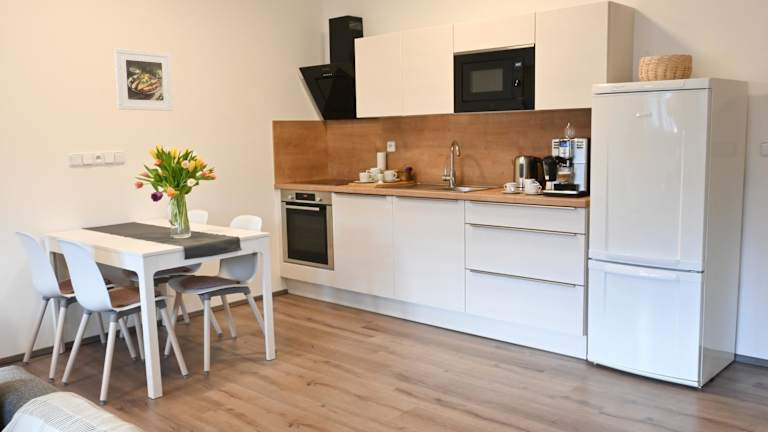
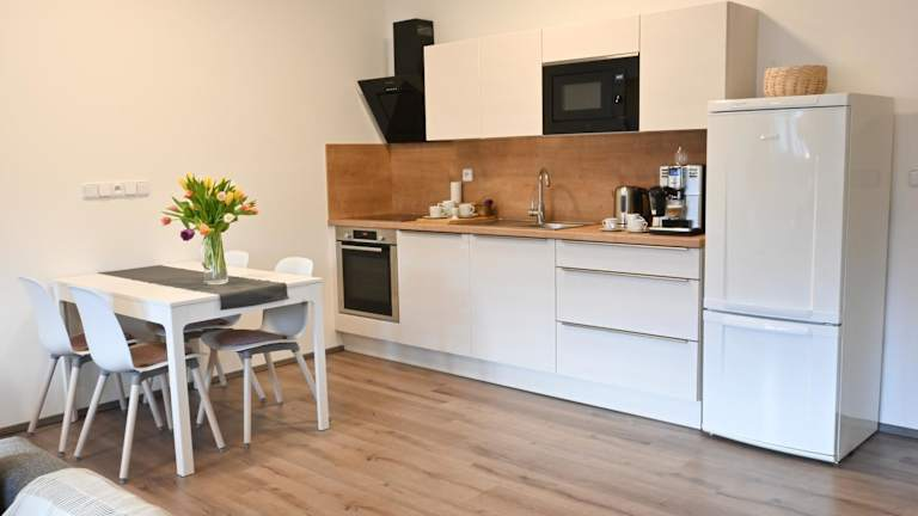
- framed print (144, 80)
